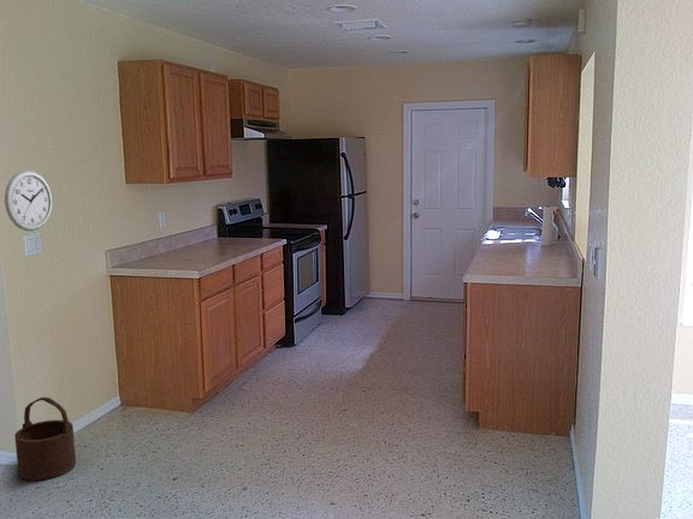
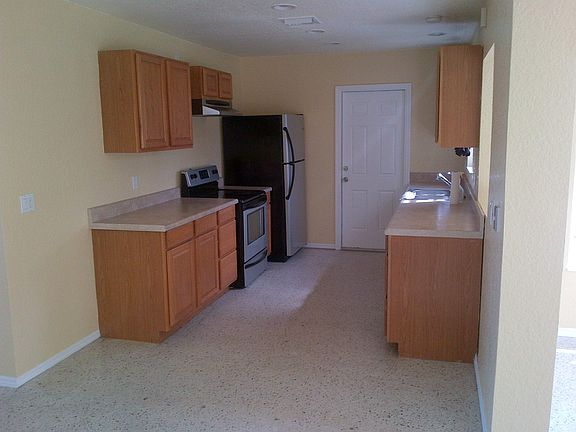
- wooden bucket (45, 434)
- wall clock (30, 201)
